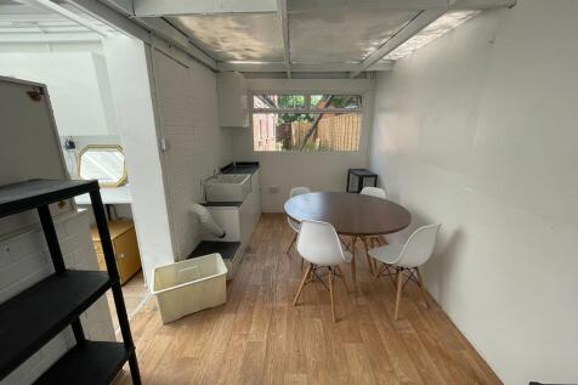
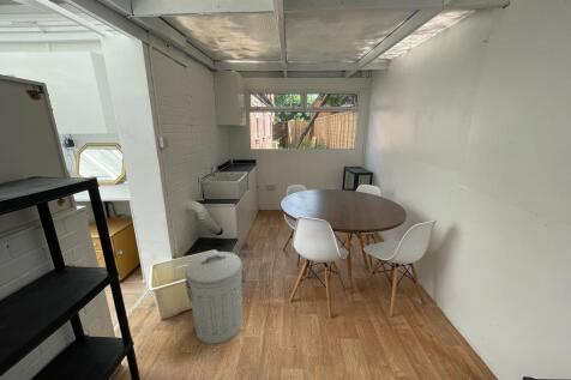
+ trash can (216, 291)
